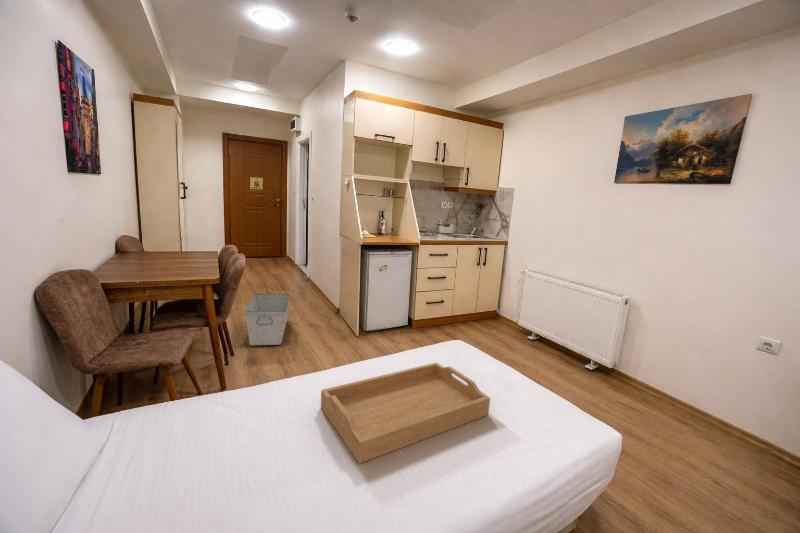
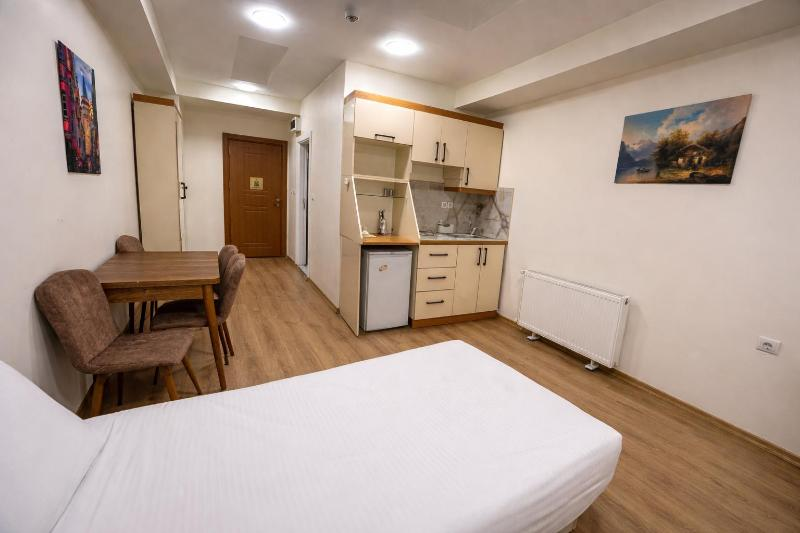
- serving tray (406, 399)
- storage bin (269, 317)
